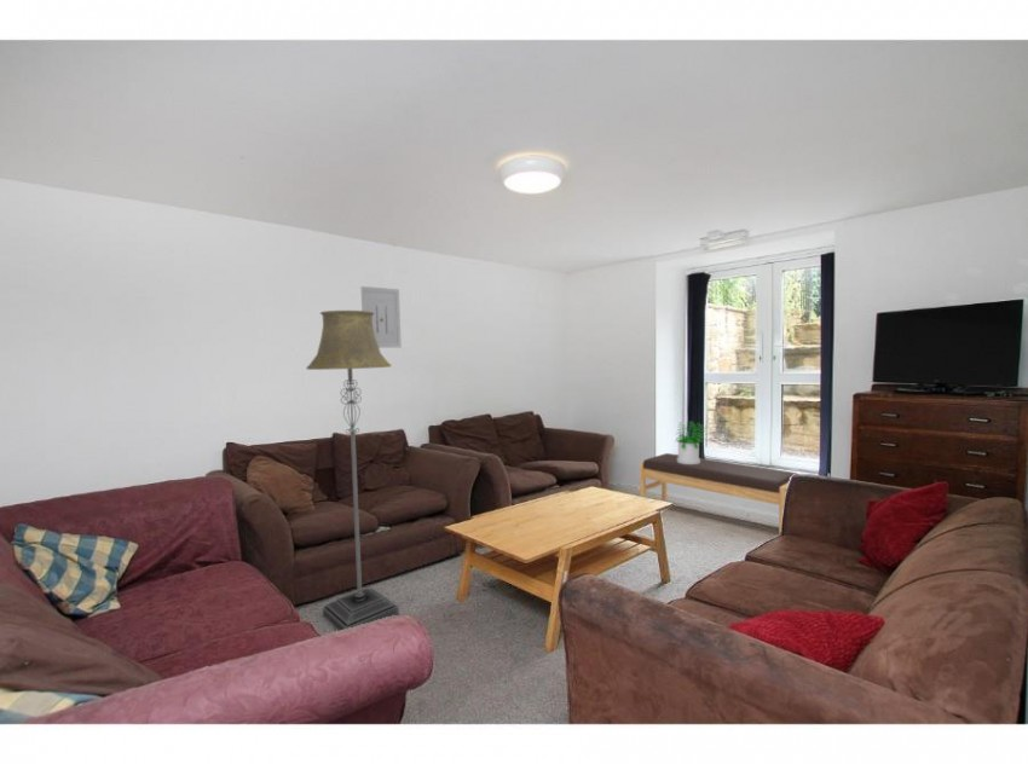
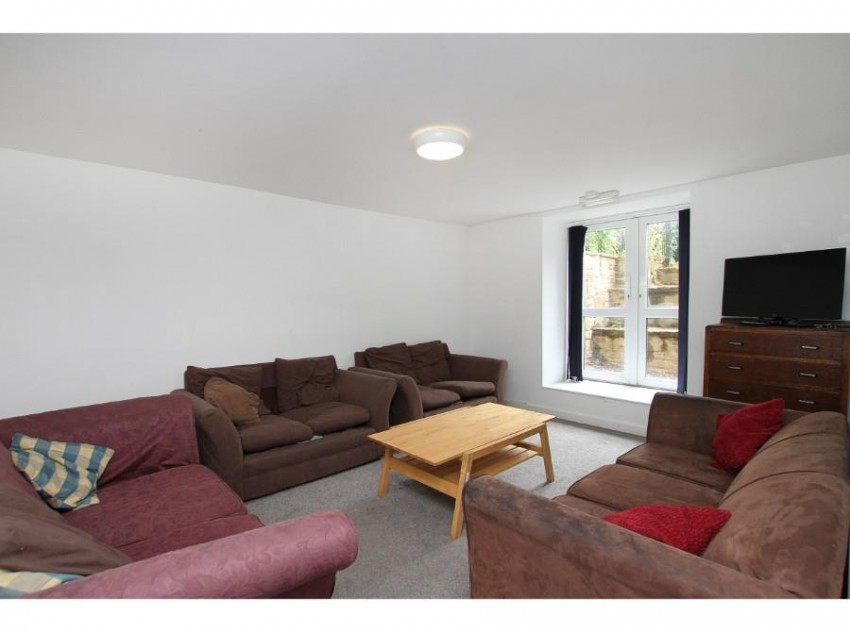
- bench (716, 492)
- wall art (381, 317)
- floor lamp (354, 467)
- potted plant (691, 441)
